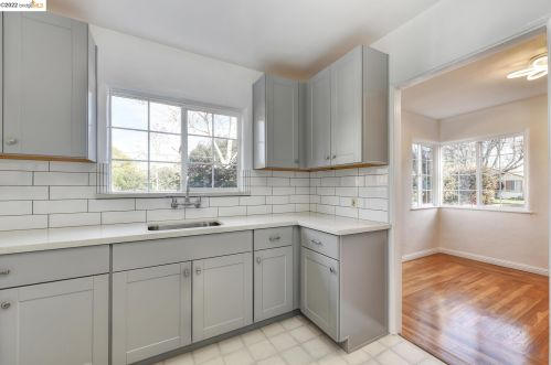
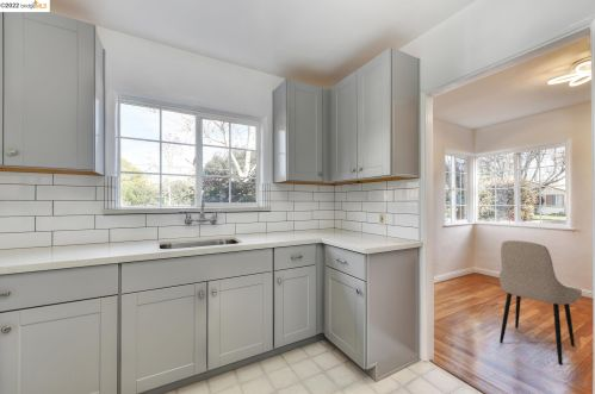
+ dining chair (534, 292)
